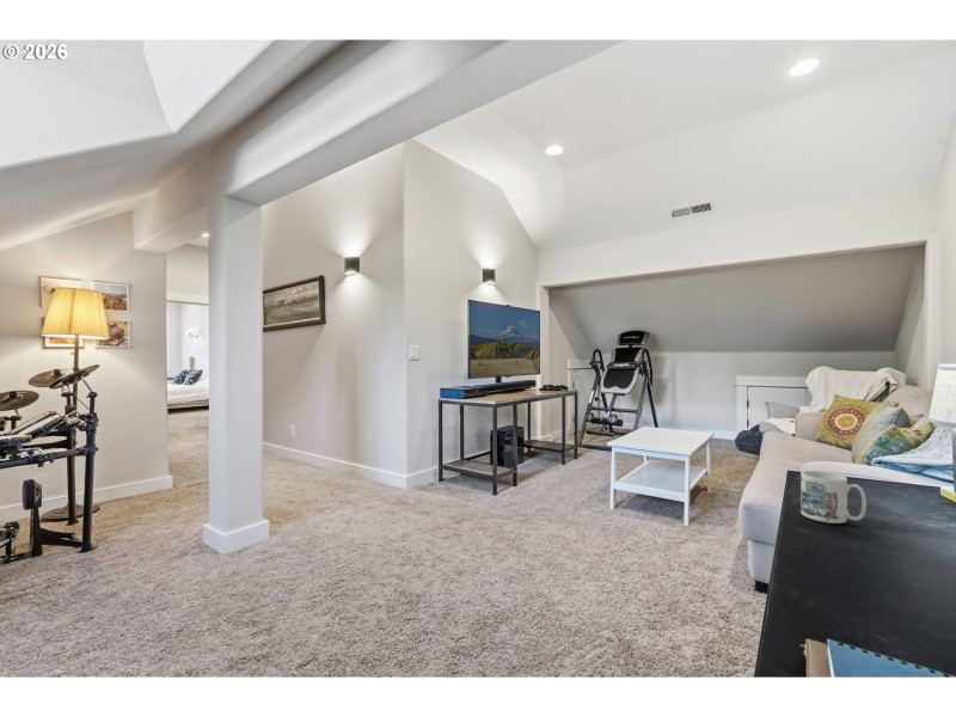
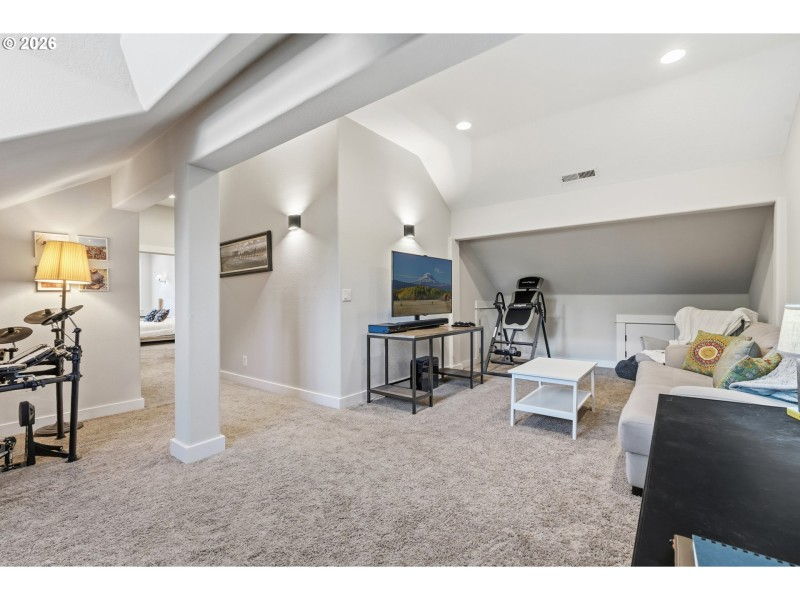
- mug (832, 497)
